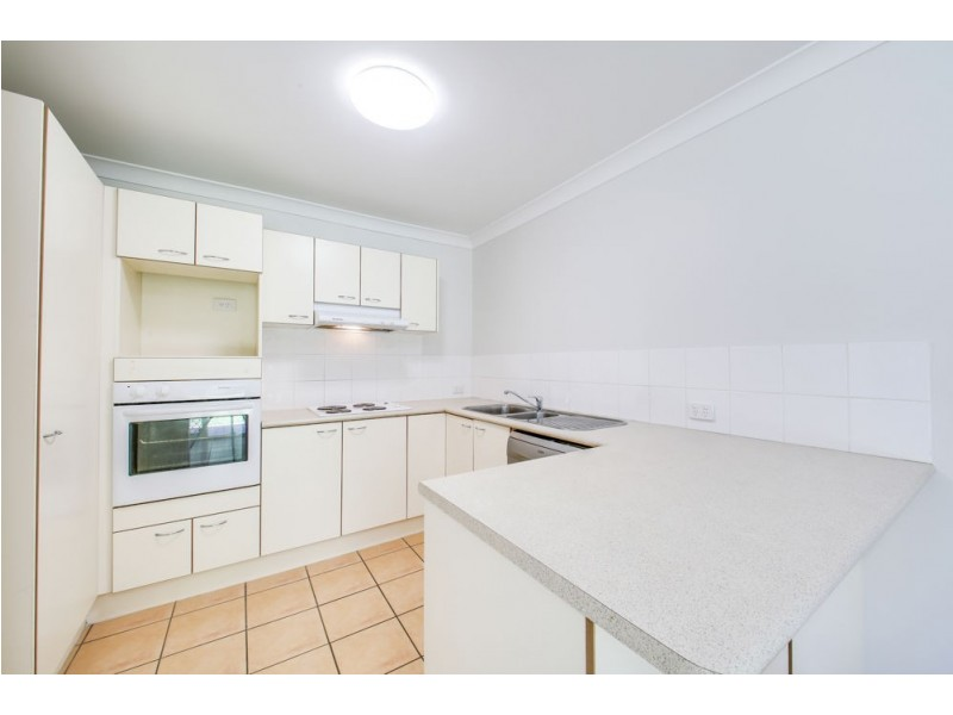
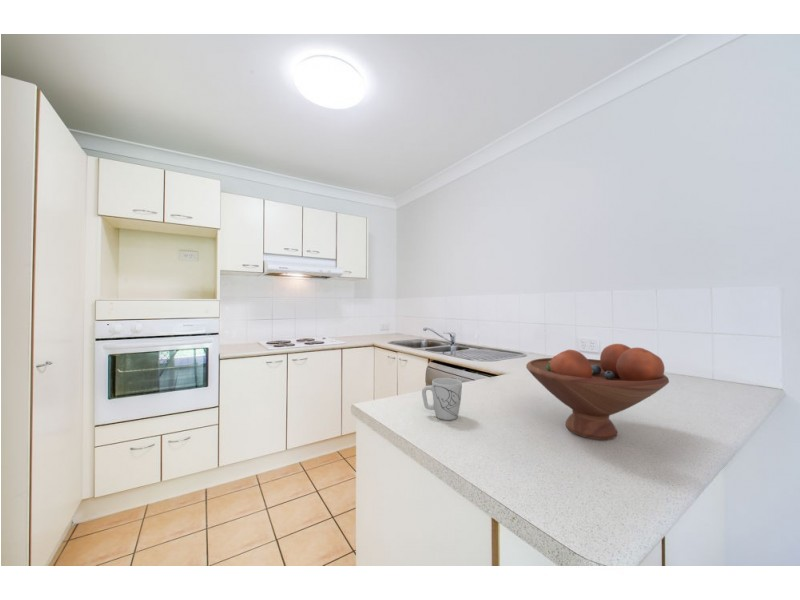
+ mug (441, 398)
+ fruit bowl (590, 387)
